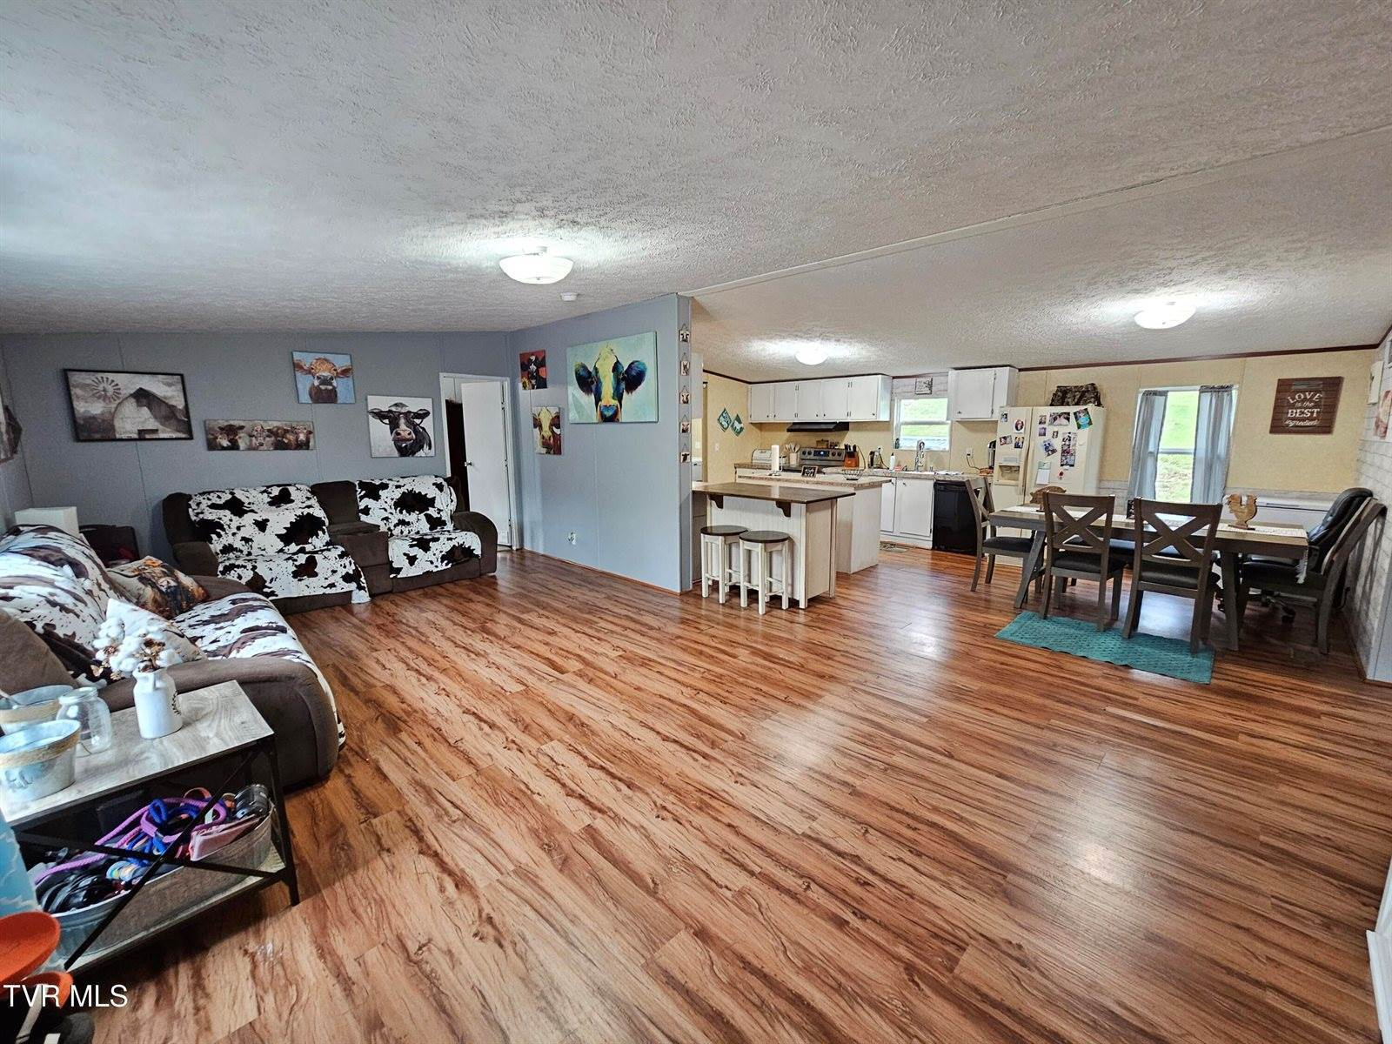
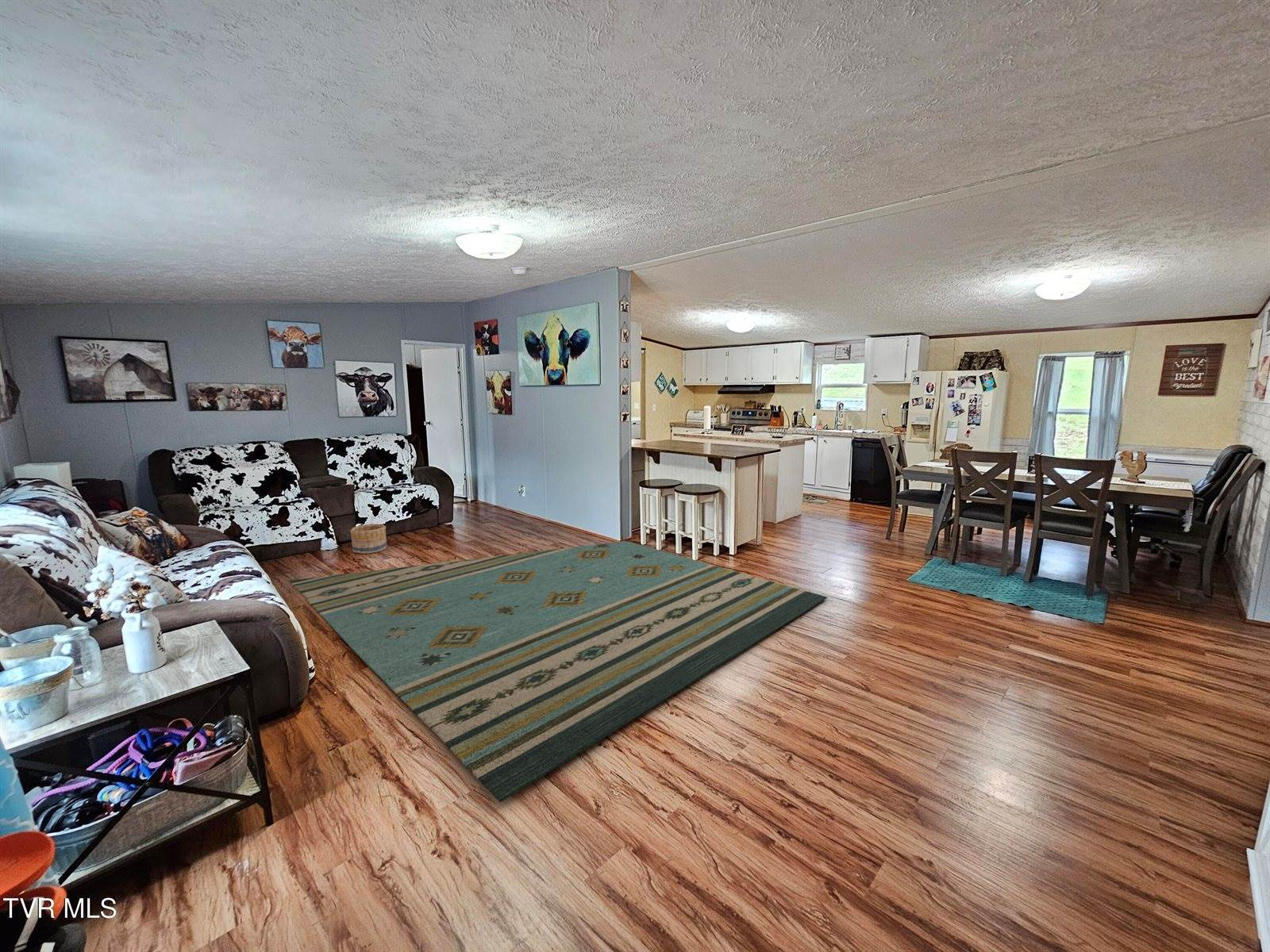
+ rug (541, 588)
+ basket (369, 538)
